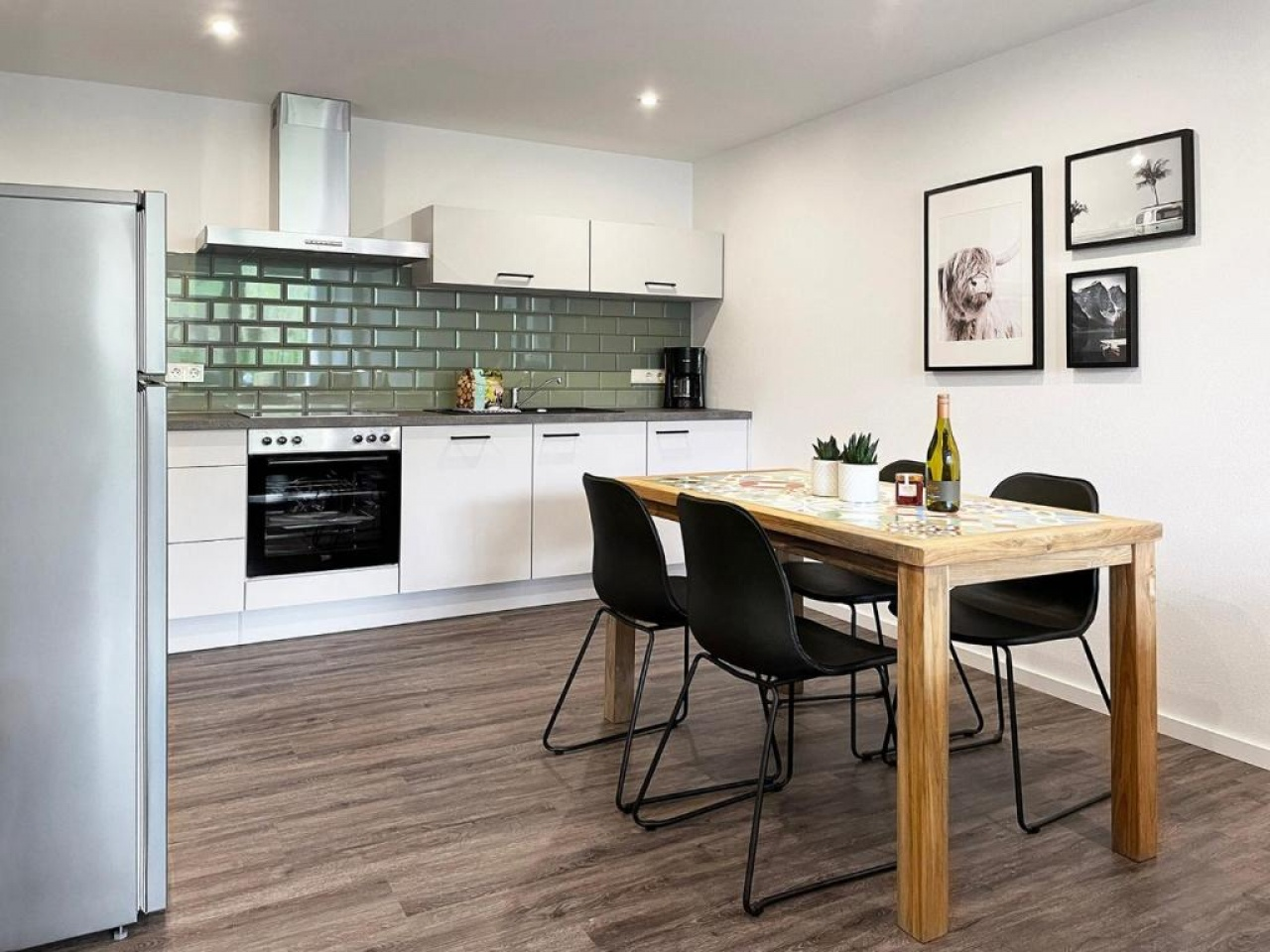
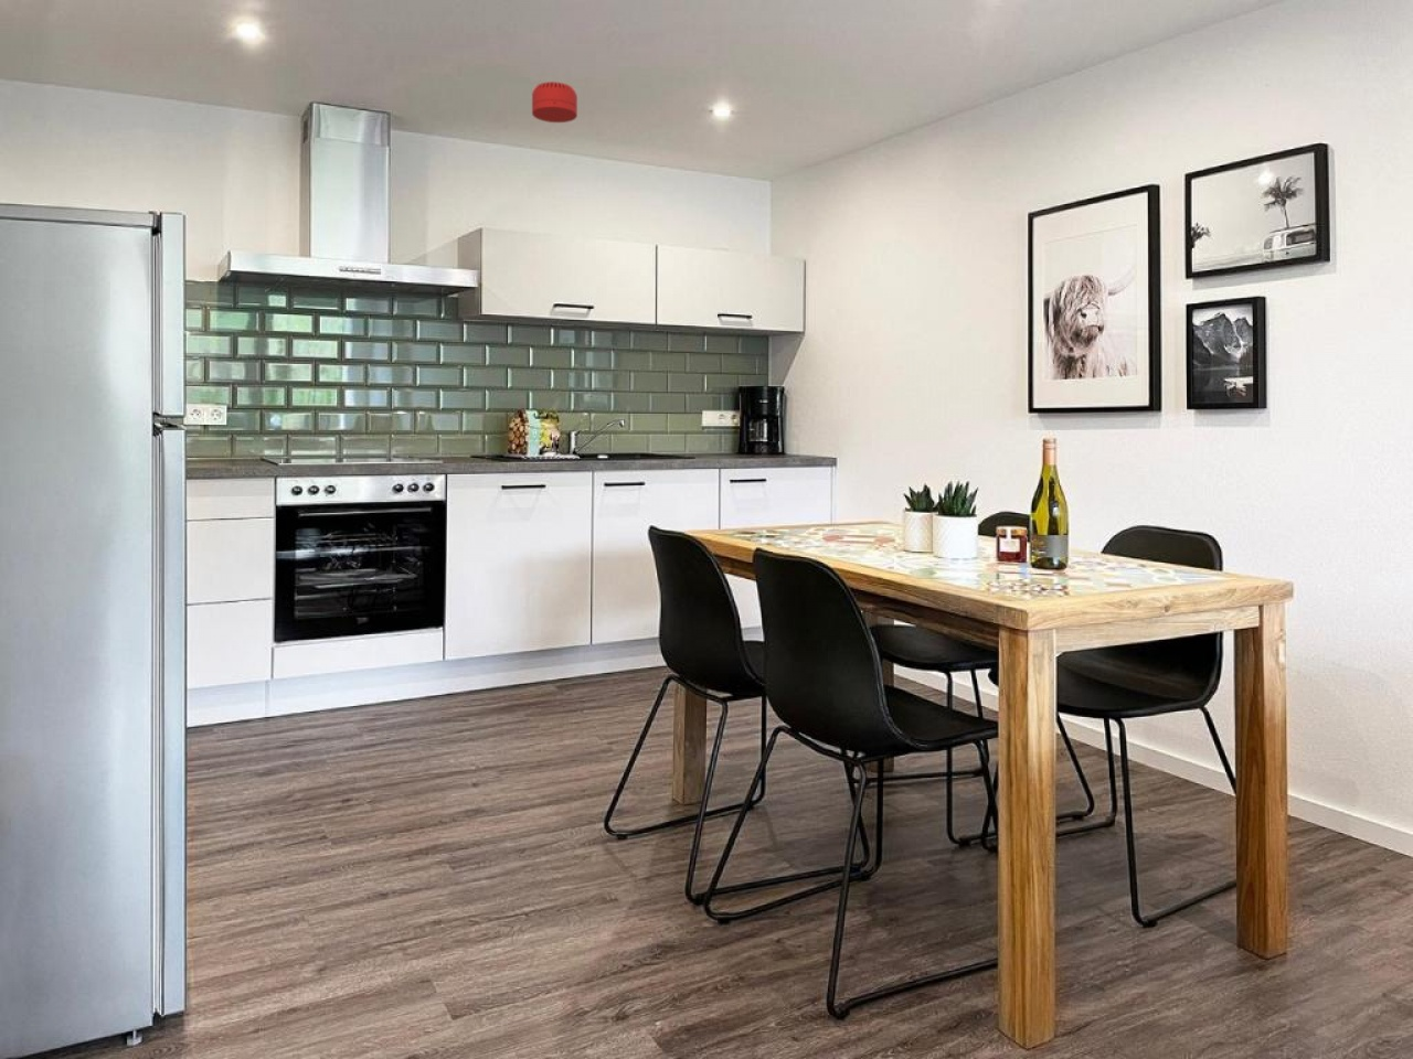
+ smoke detector (554, 101)
